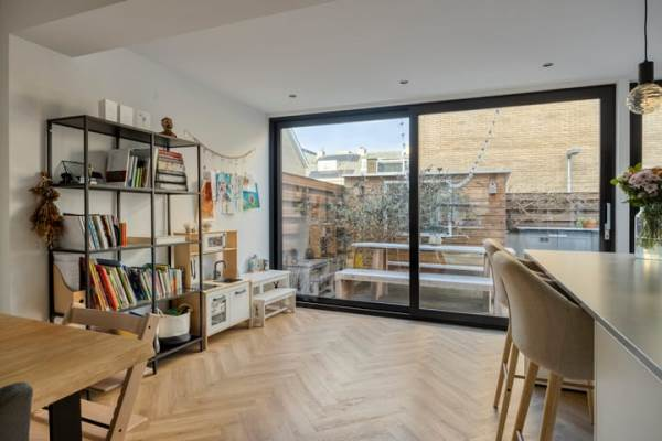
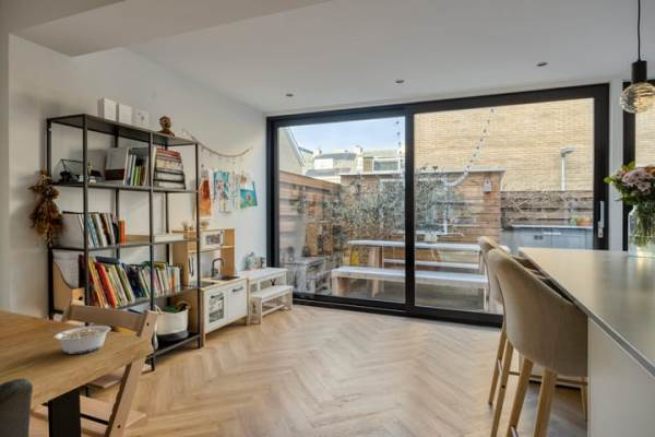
+ legume (81, 339)
